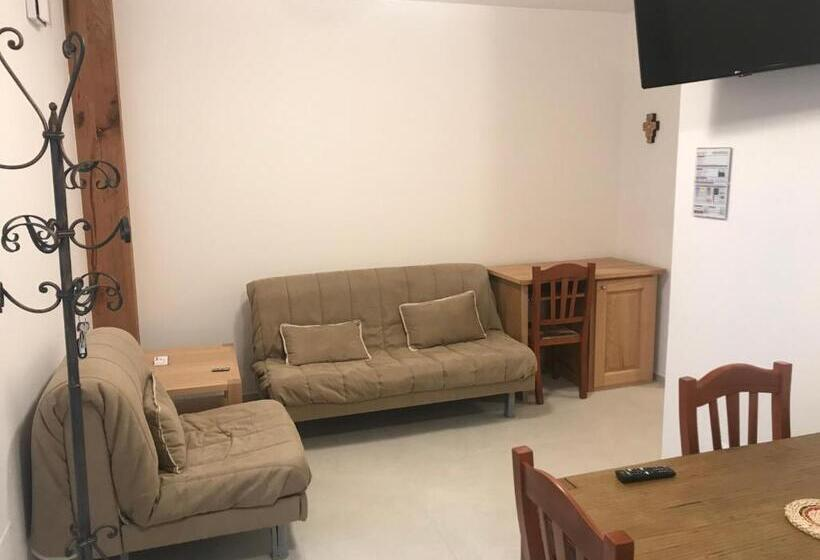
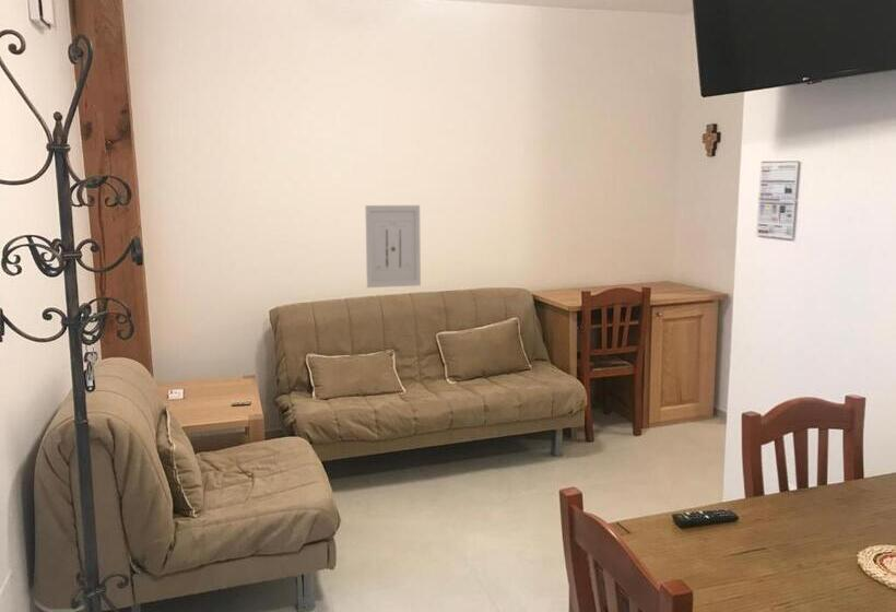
+ wall art (393, 246)
